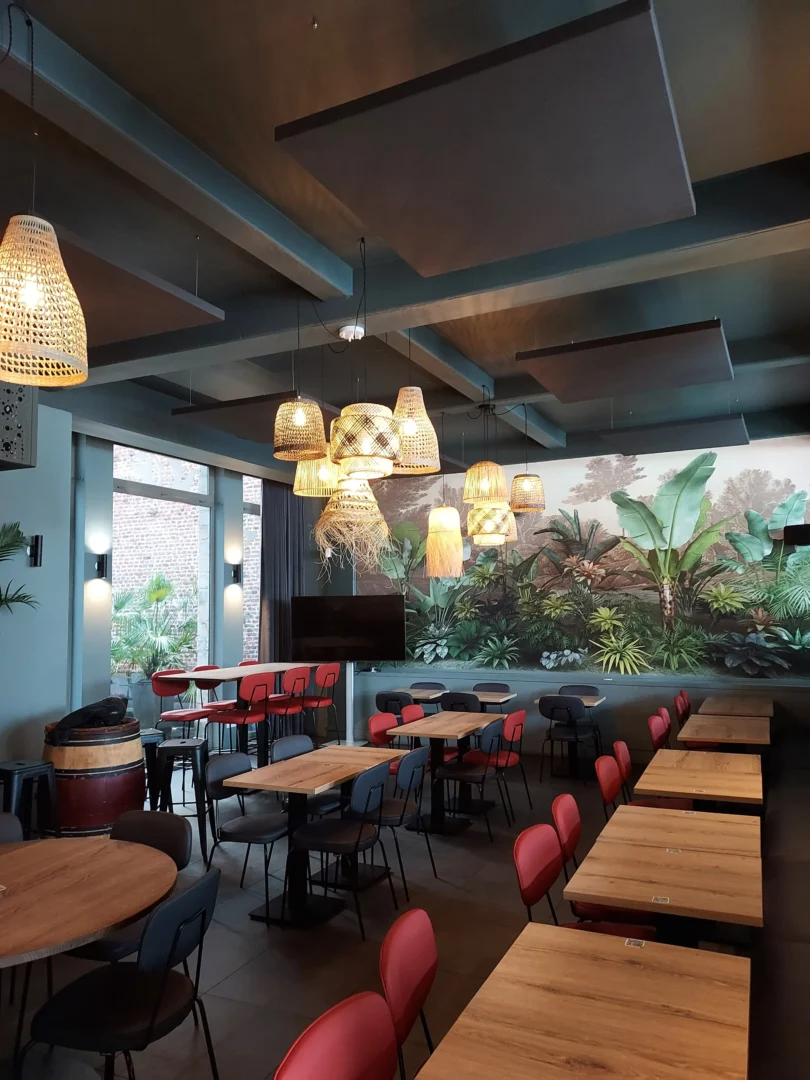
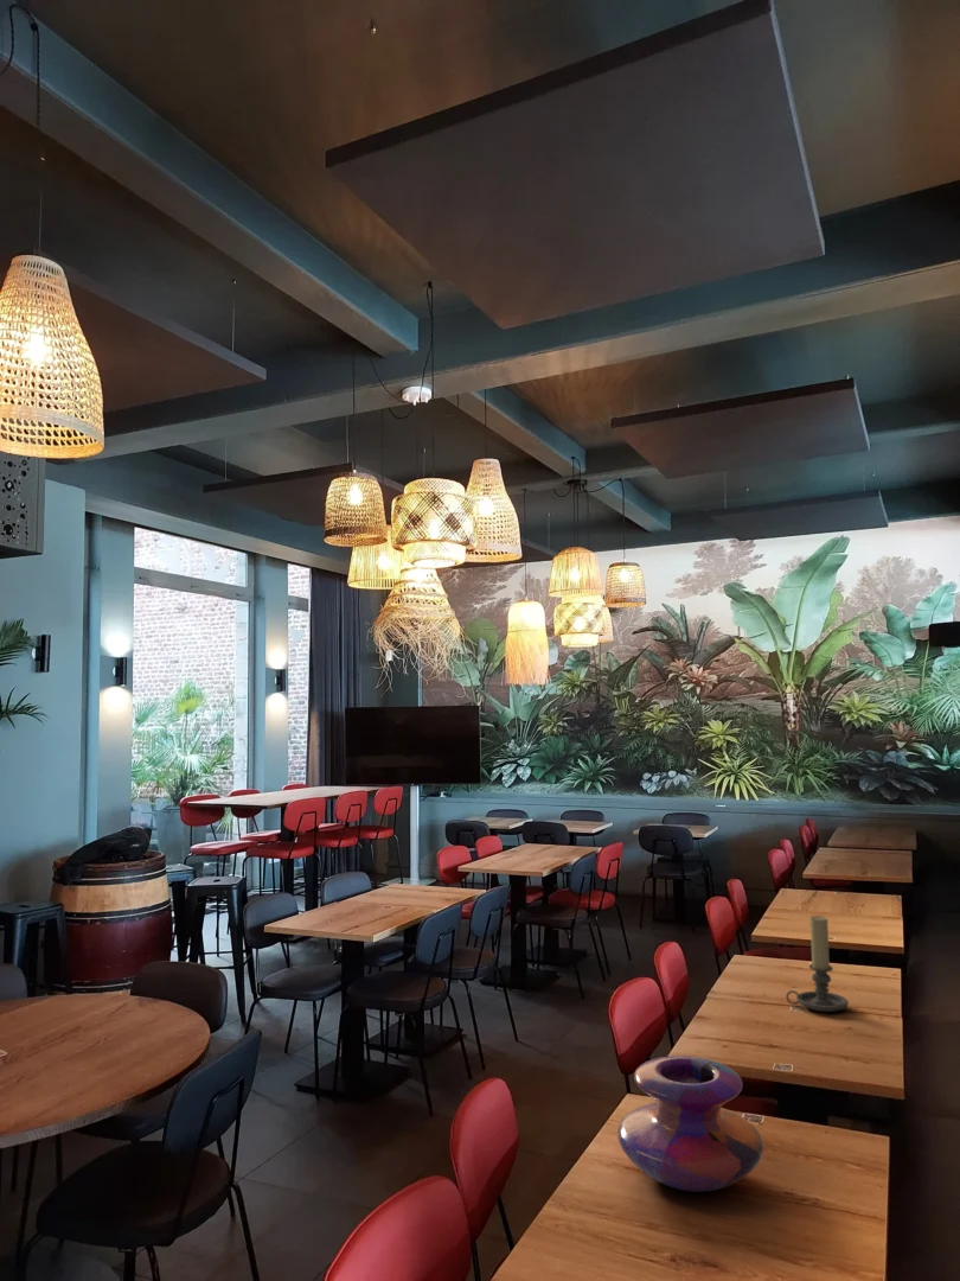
+ decorative vase (689, 1122)
+ candle holder (815, 961)
